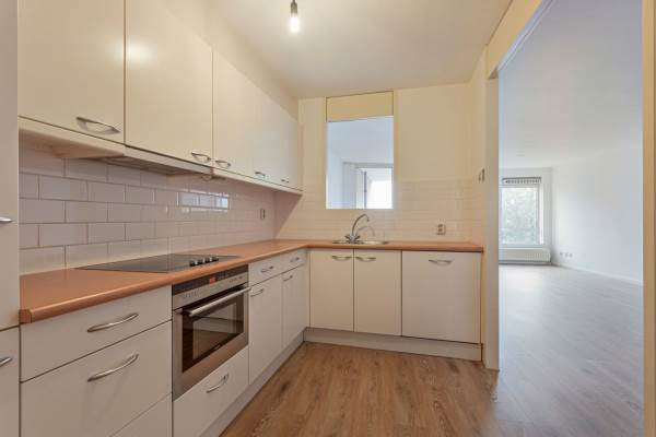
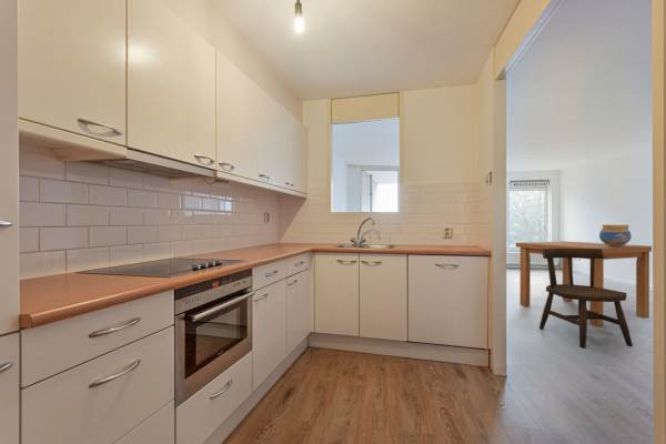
+ ceramic pot (614, 235)
+ dining table (568, 278)
+ dining chair (579, 292)
